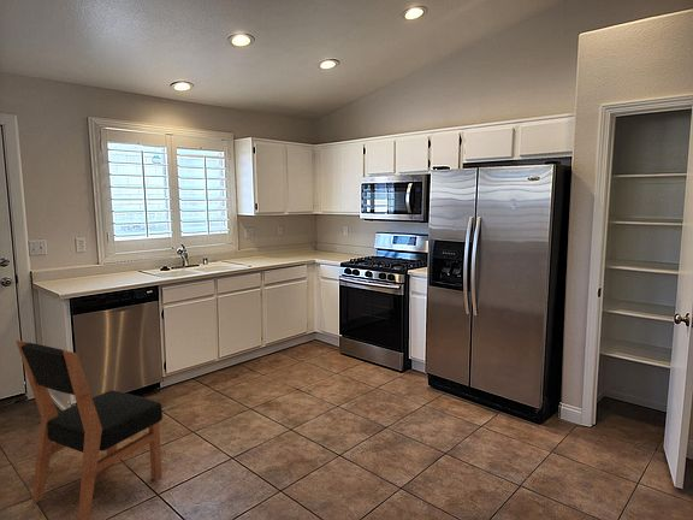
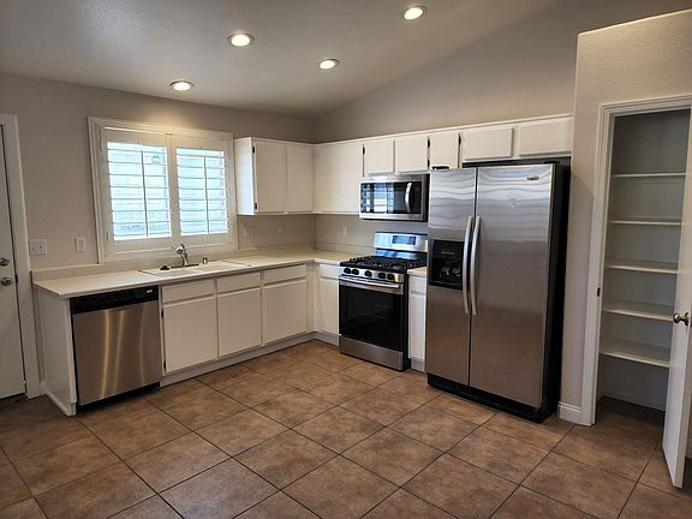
- dining chair (95, 412)
